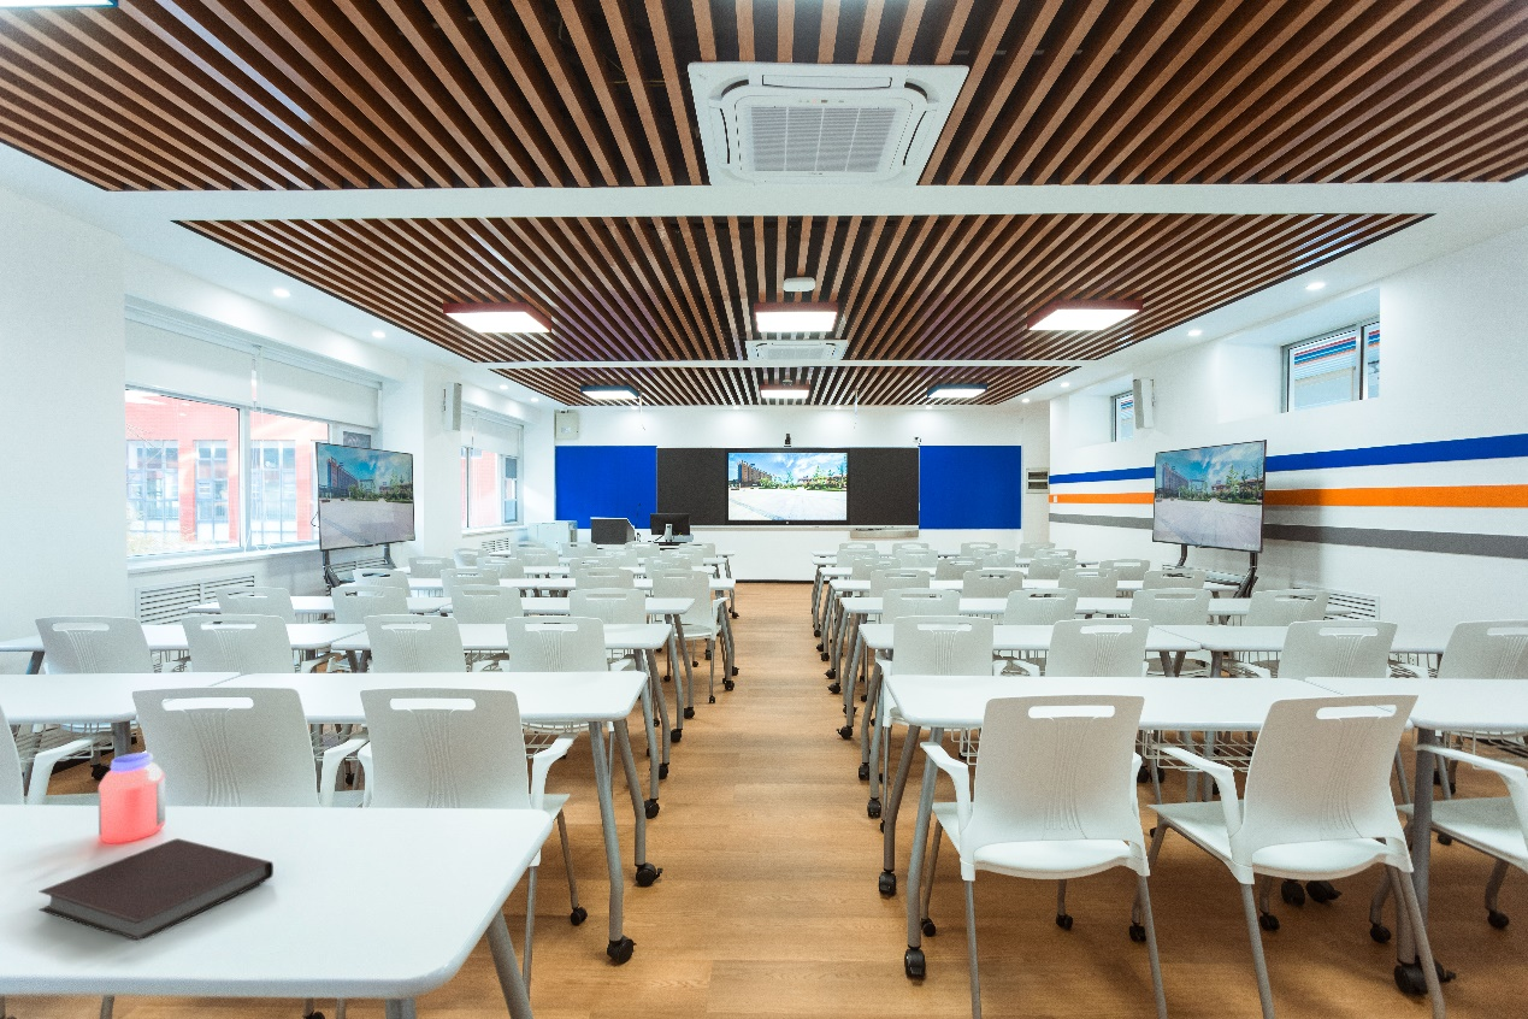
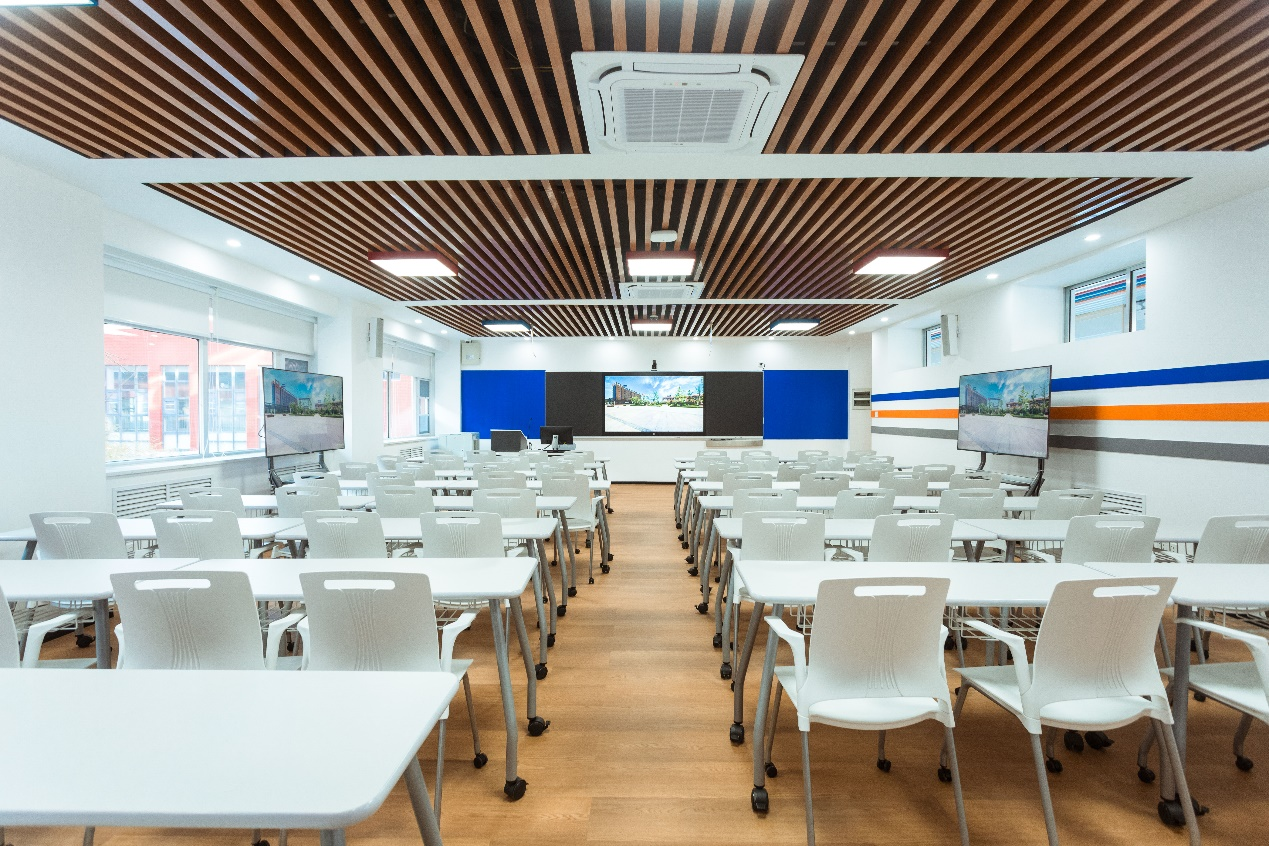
- notebook (160, 883)
- jar (132, 795)
